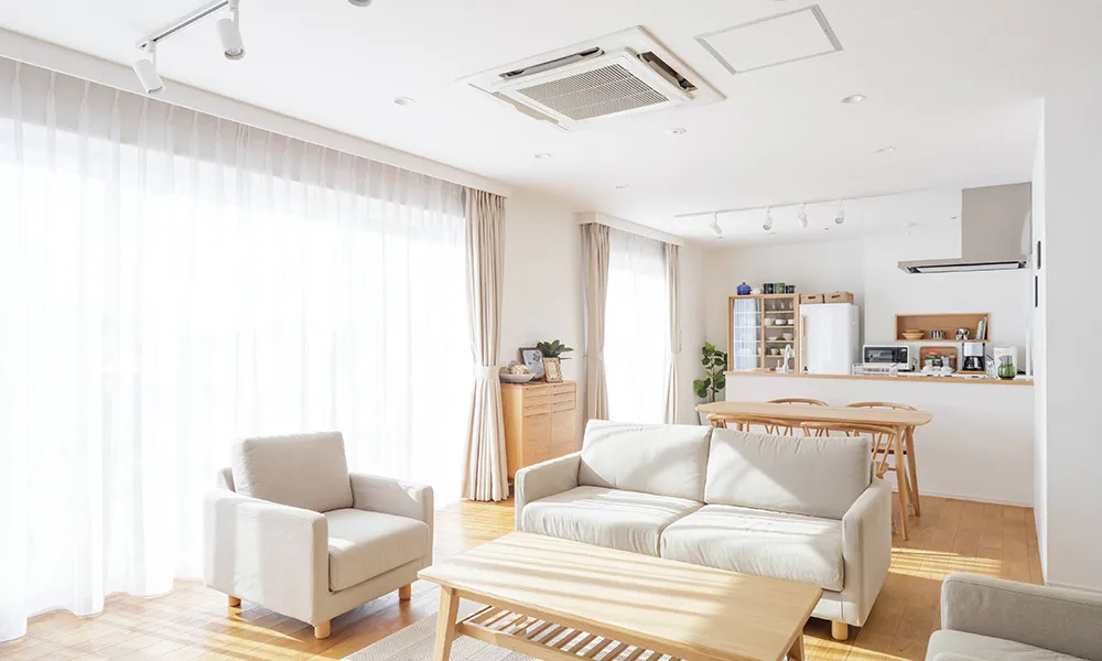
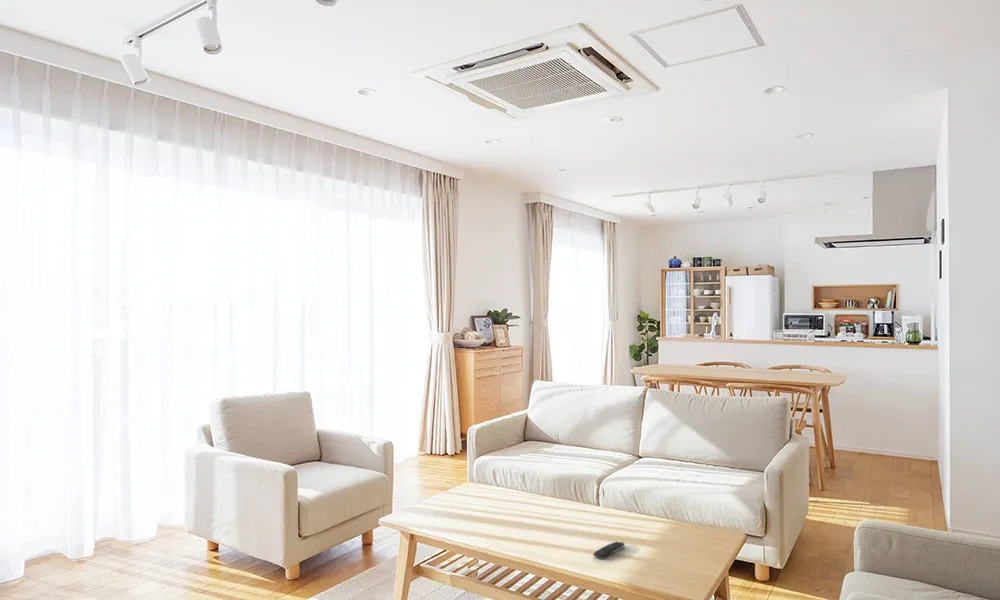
+ remote control (610, 548)
